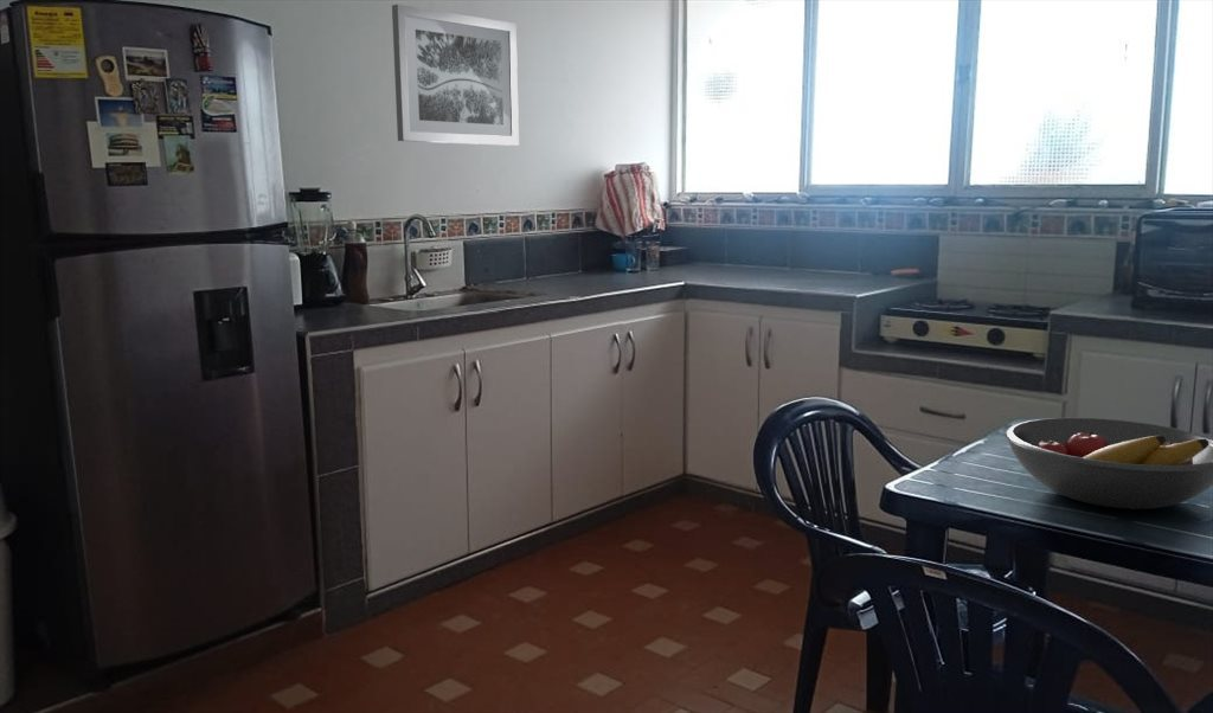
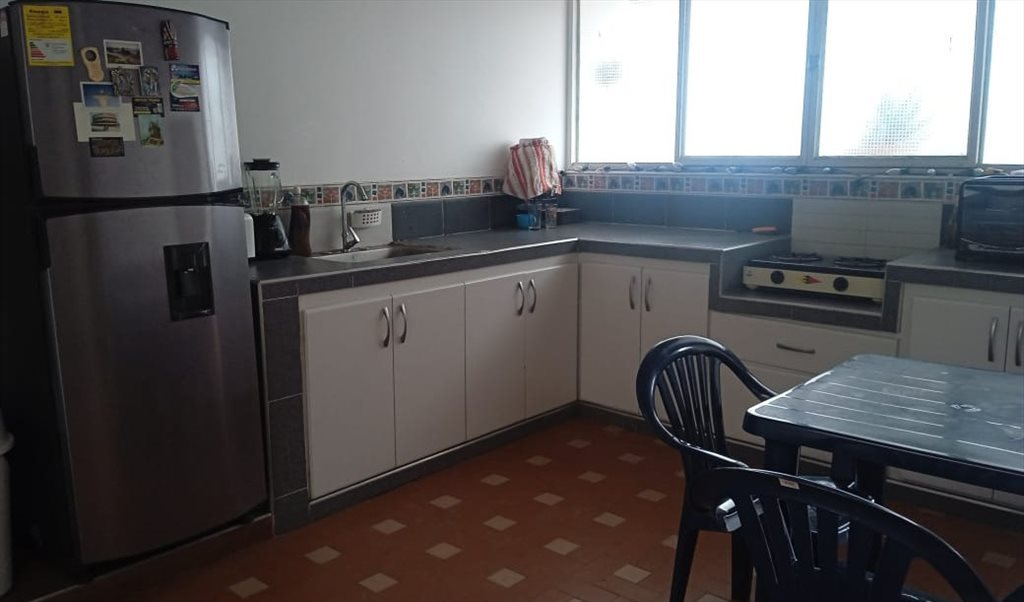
- wall art (458, 79)
- fruit bowl (1112, 461)
